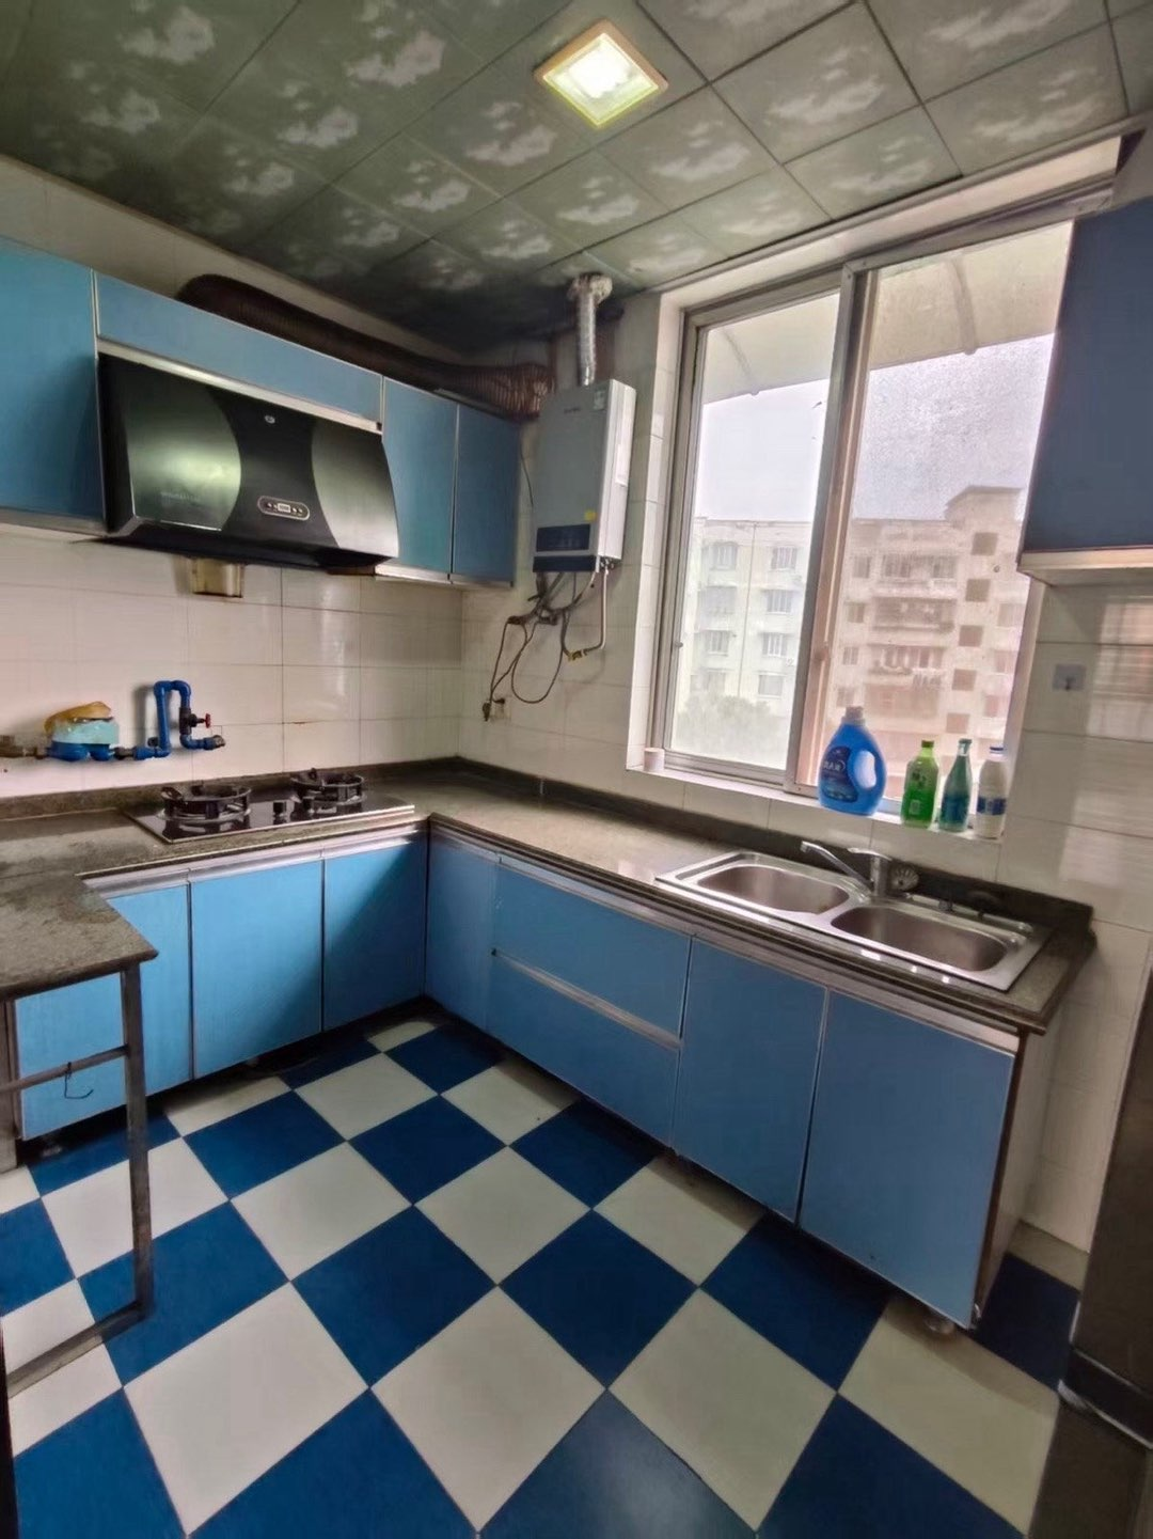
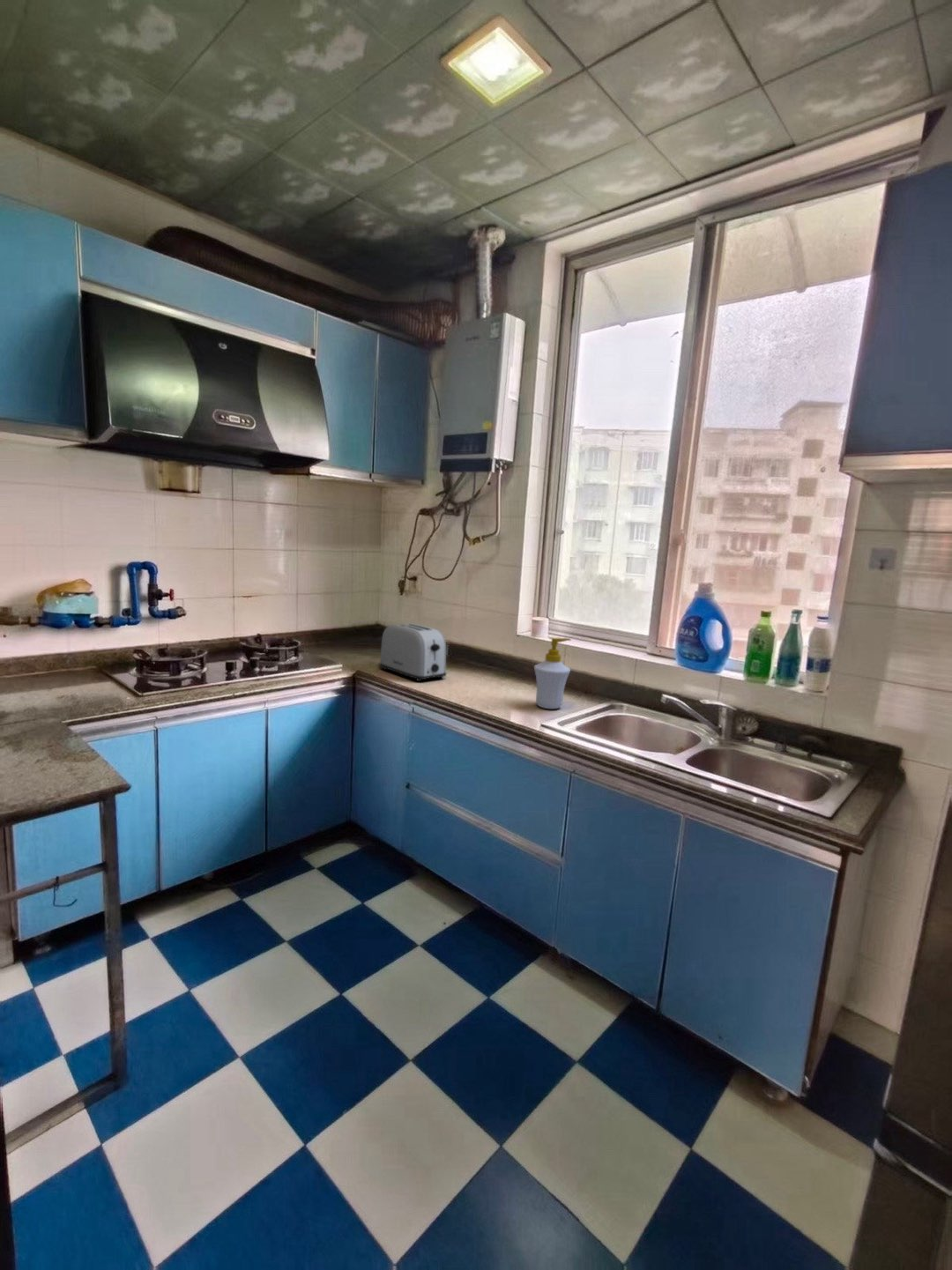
+ toaster (413, 650)
+ soap bottle (552, 672)
